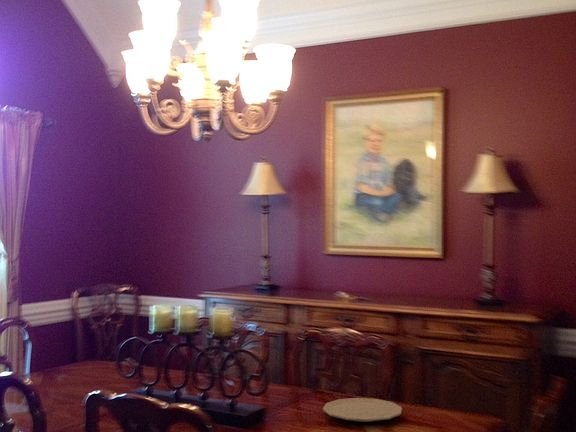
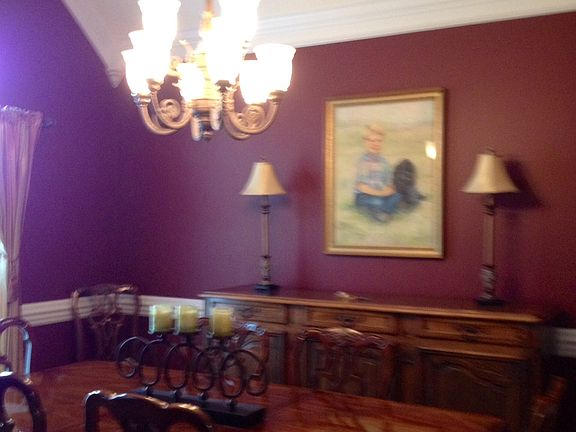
- plate (362, 412)
